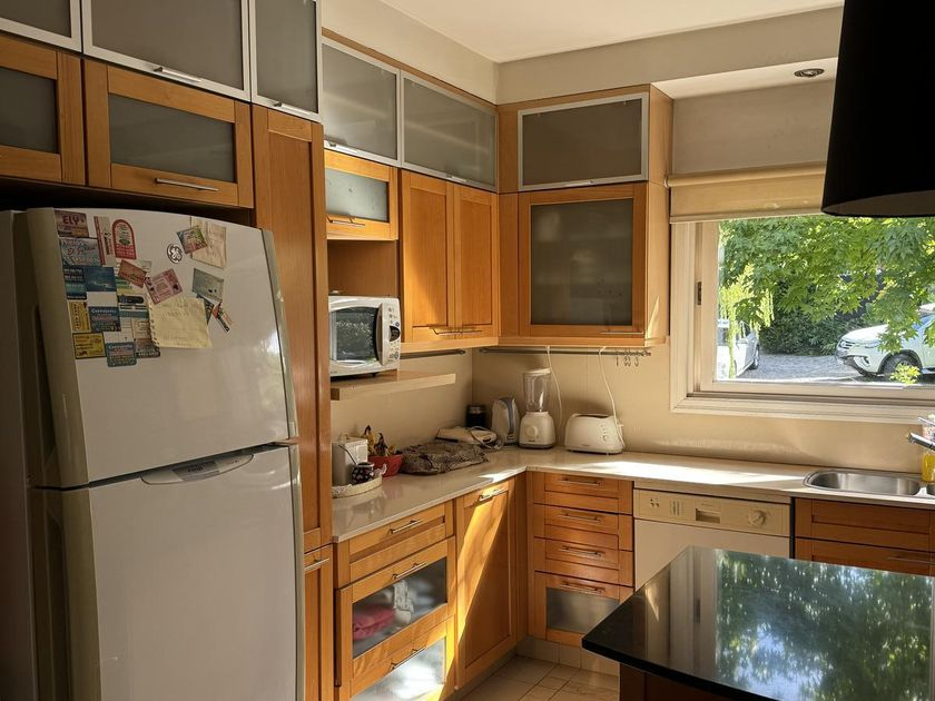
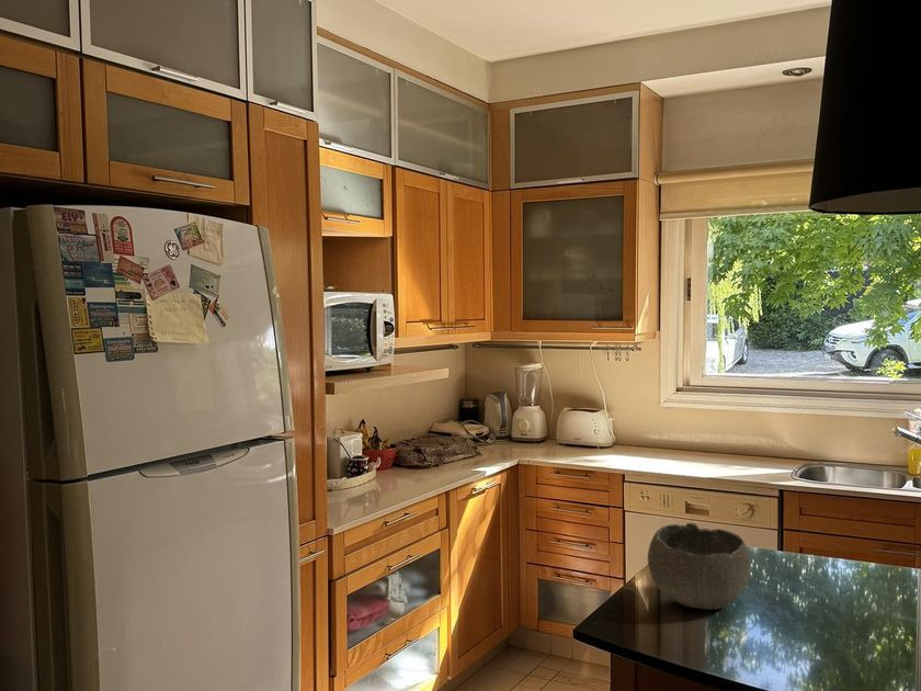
+ bowl (696, 567)
